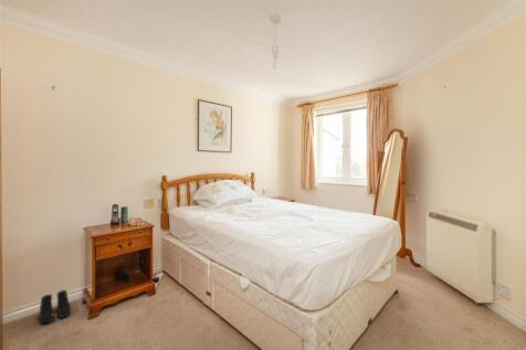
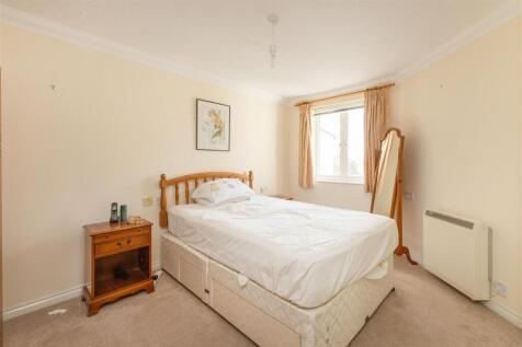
- boots (57, 304)
